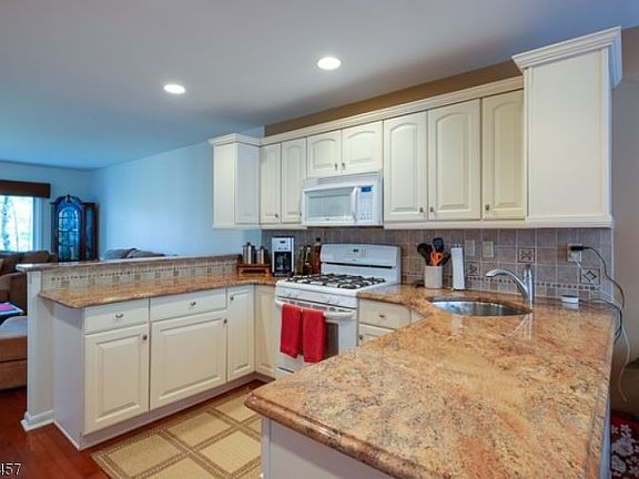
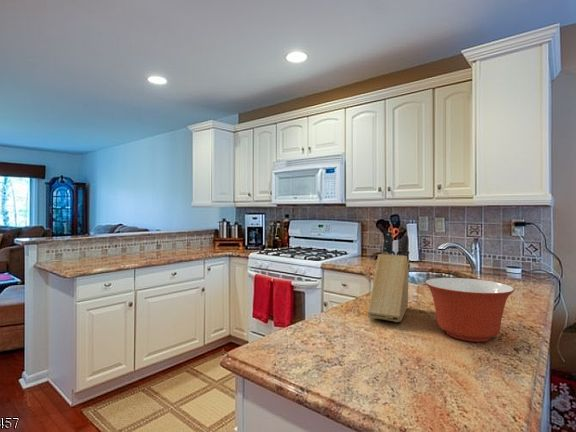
+ knife block (391, 271)
+ mixing bowl (467, 309)
